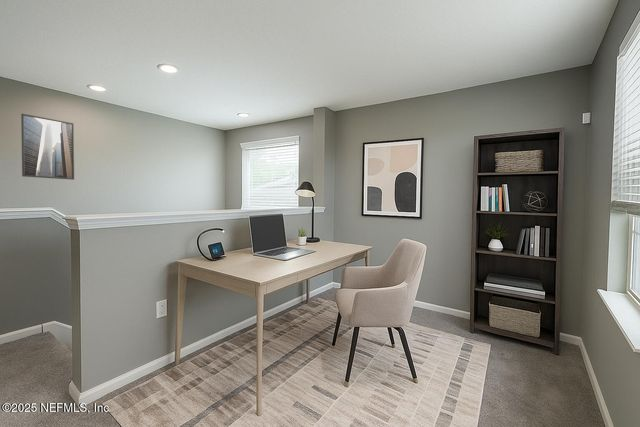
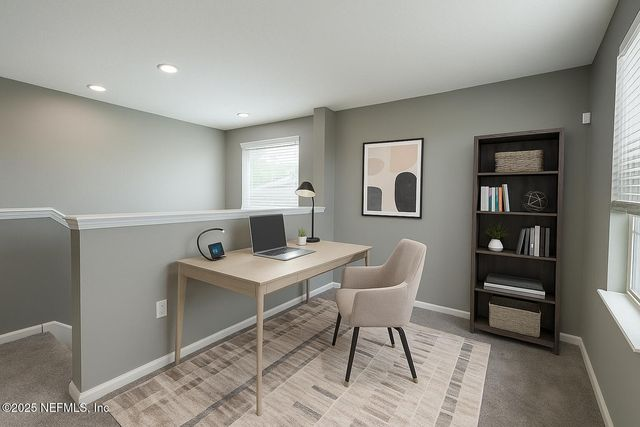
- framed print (49, 148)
